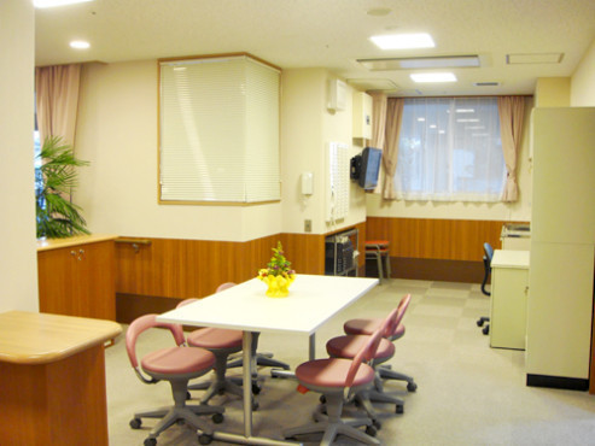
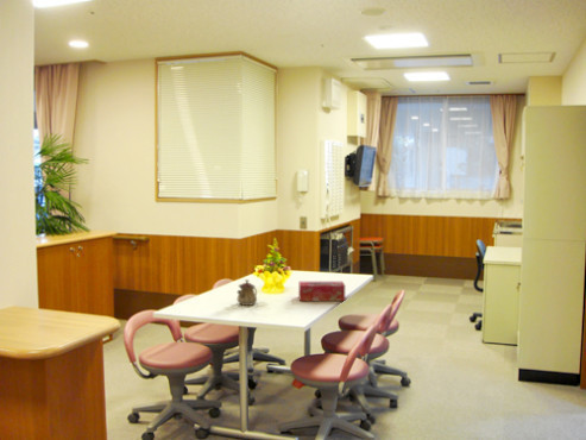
+ teapot (247, 291)
+ tissue box (321, 290)
